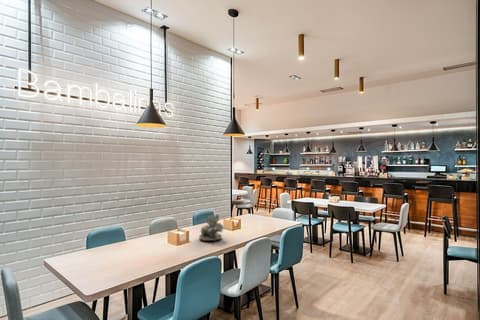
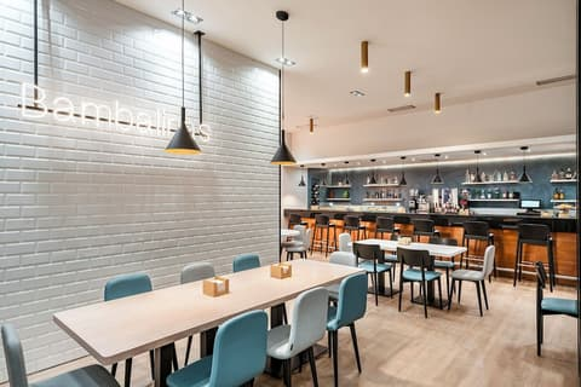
- succulent plant (211, 226)
